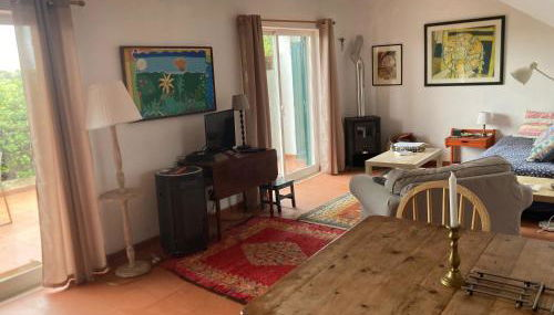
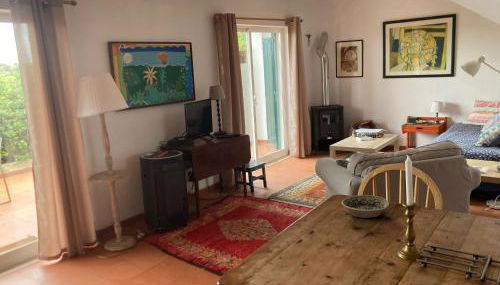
+ bowl (365, 207)
